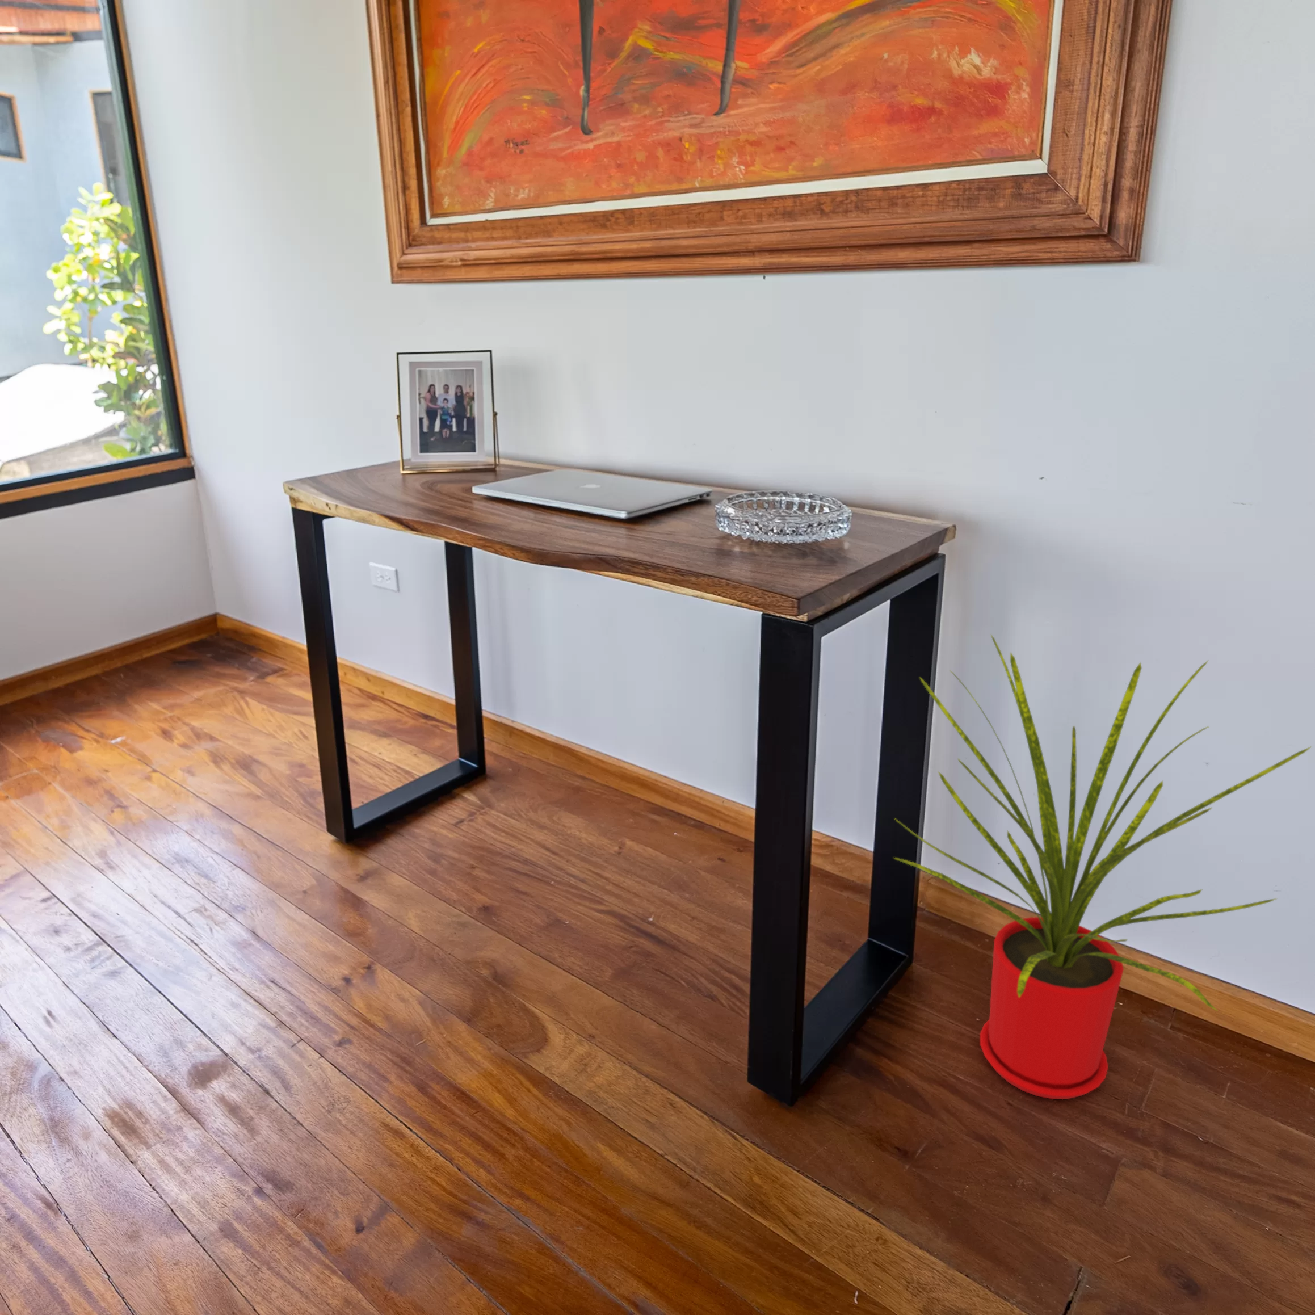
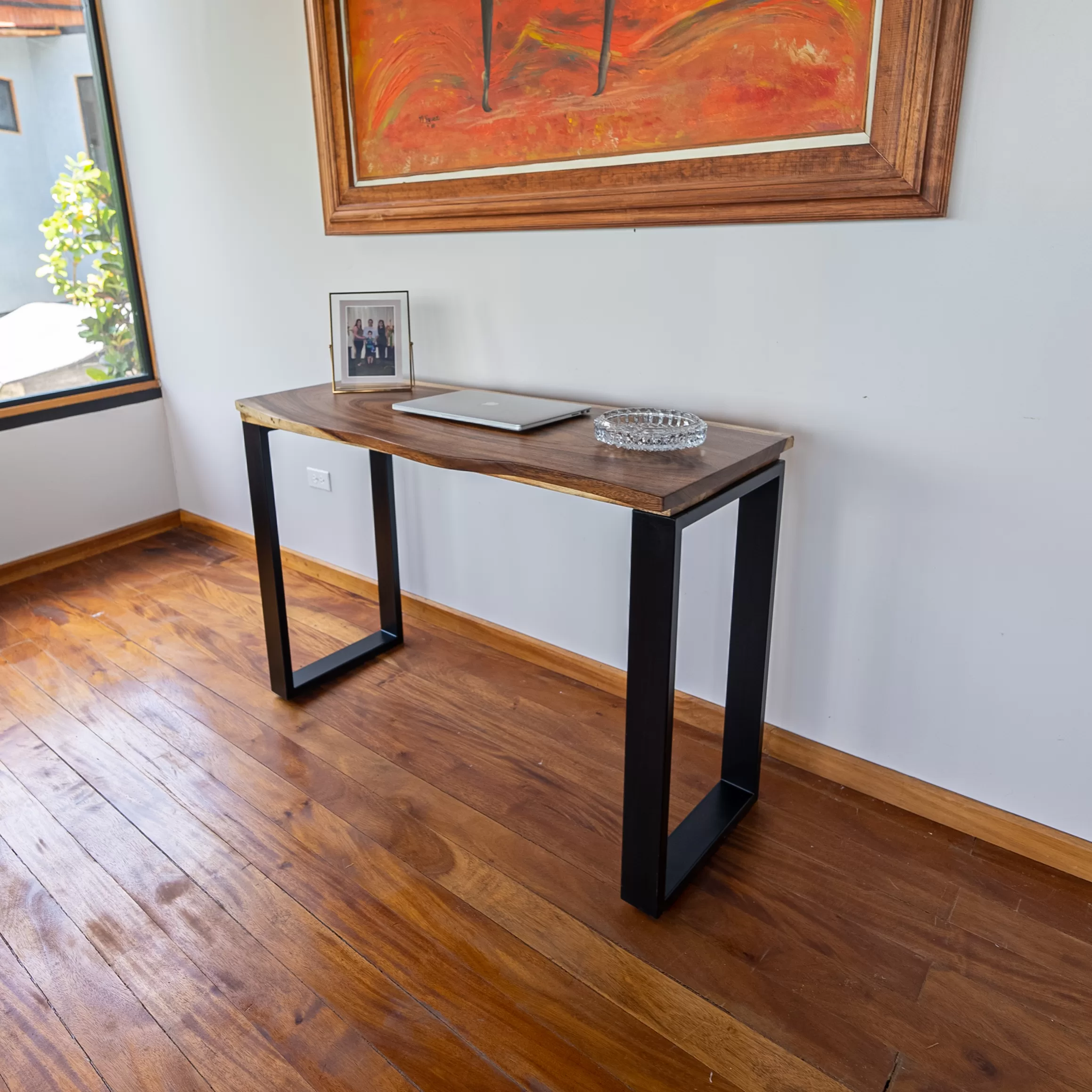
- house plant (1072, 878)
